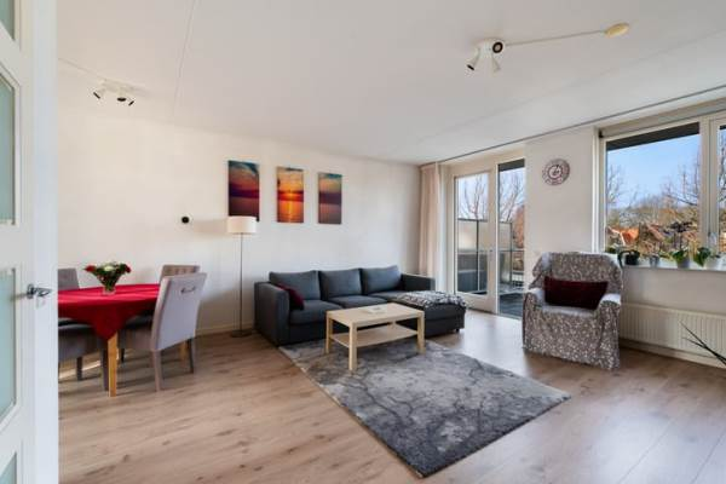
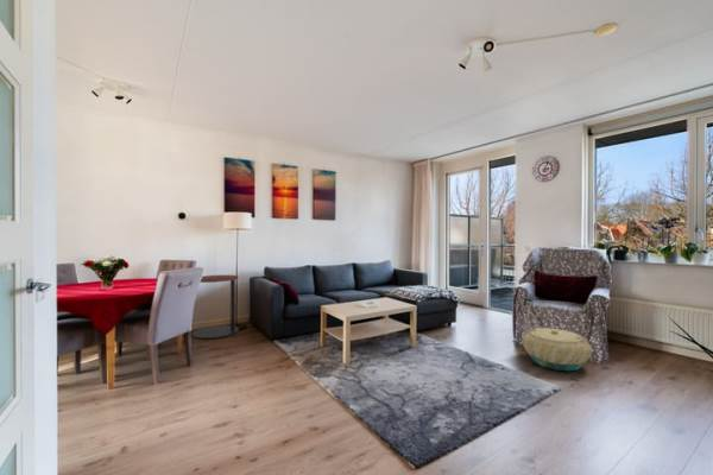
+ side table (231, 304)
+ basket (555, 347)
